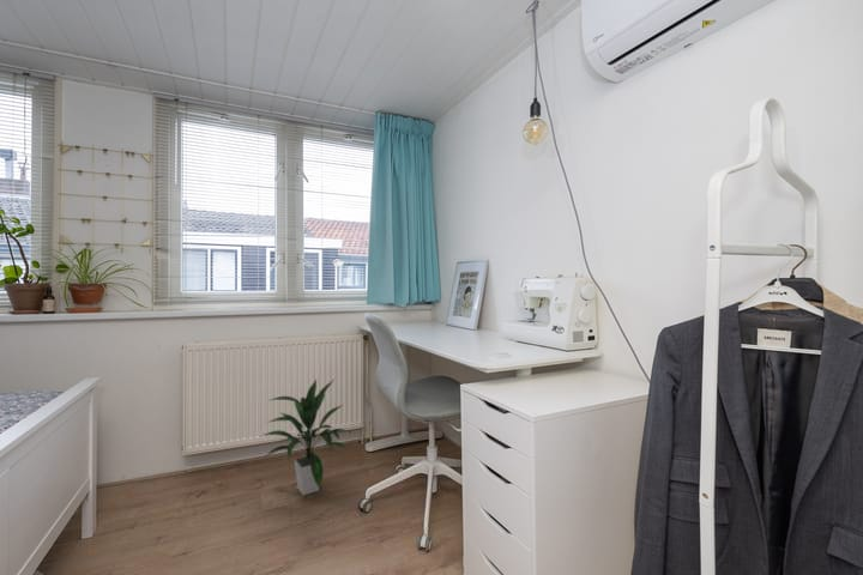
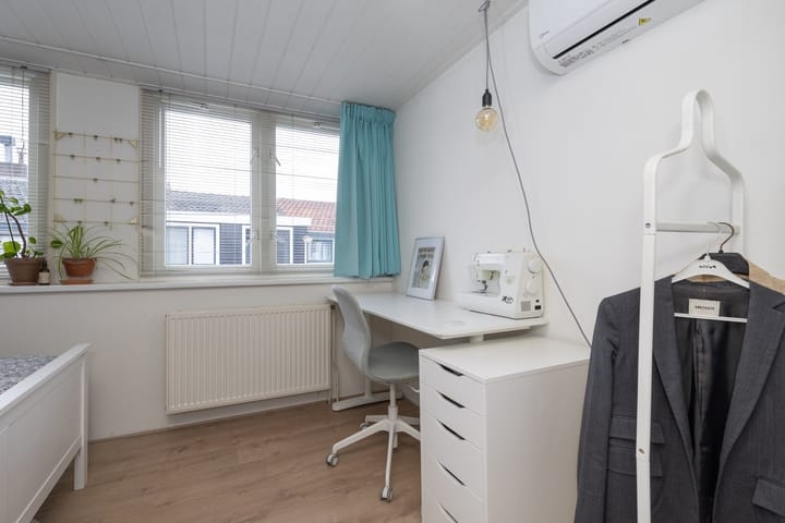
- indoor plant (308, 436)
